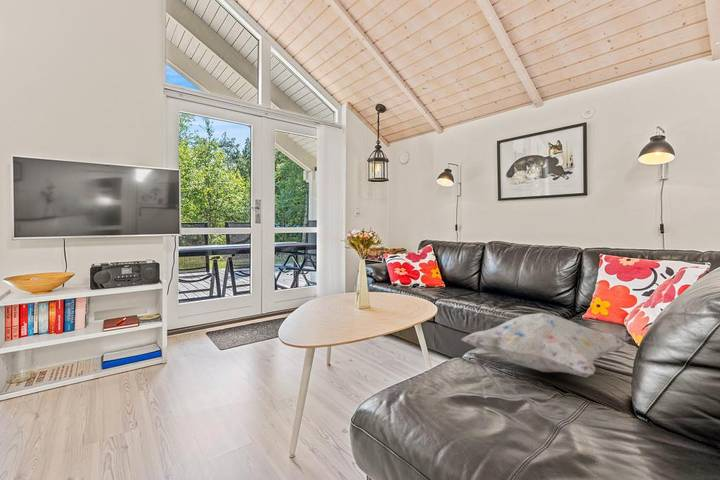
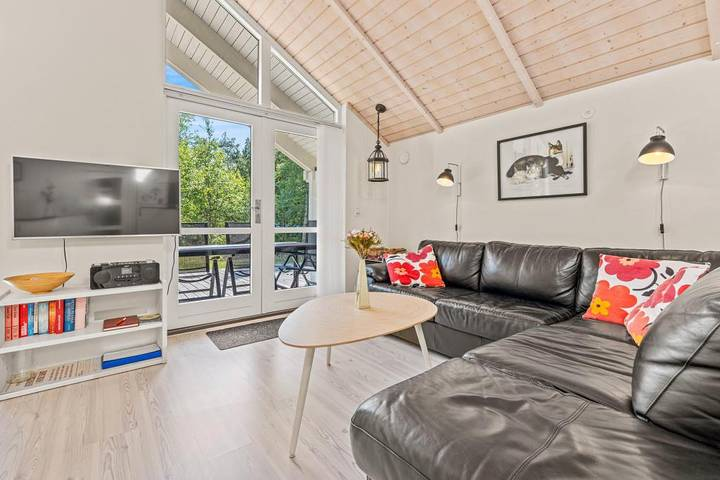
- decorative pillow (544, 341)
